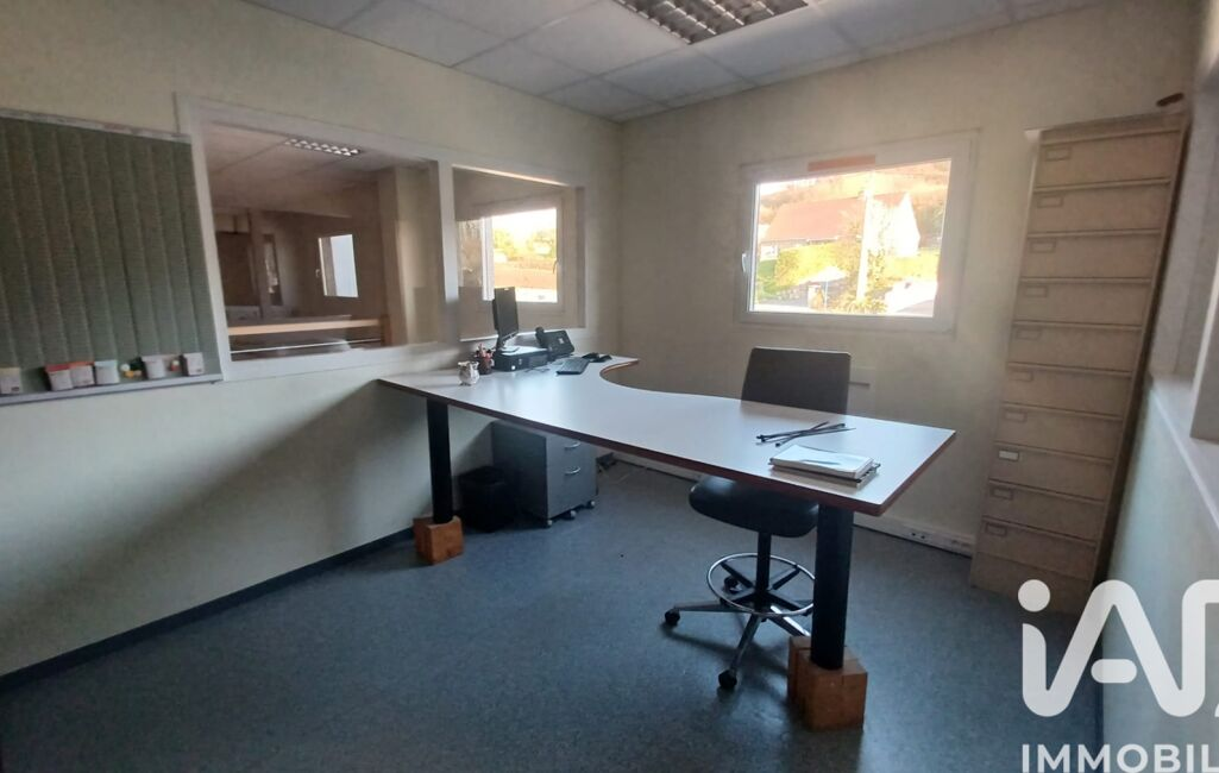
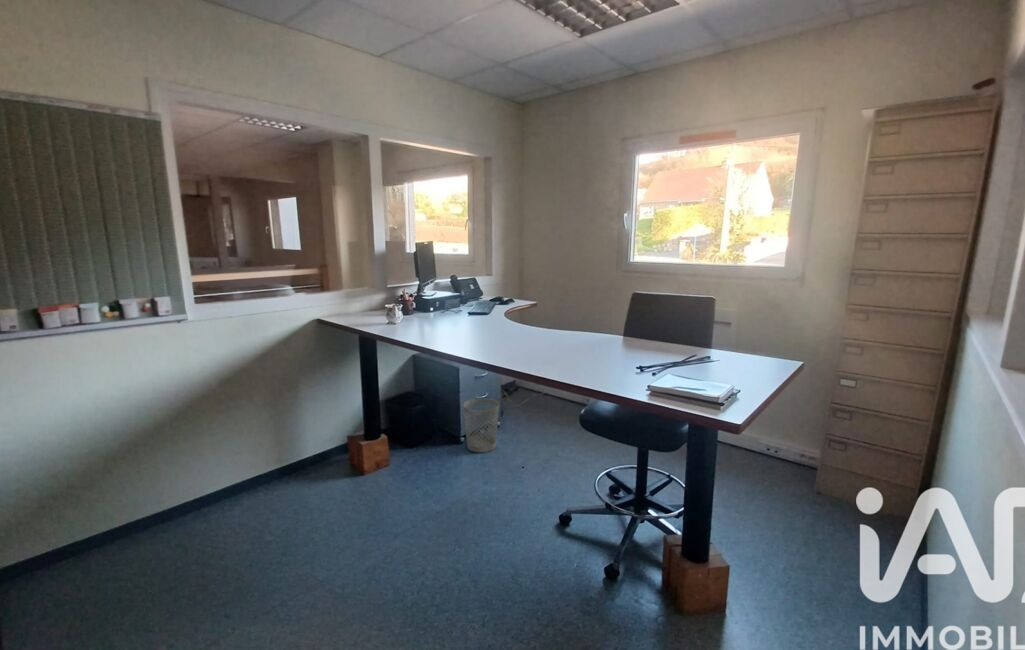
+ wastebasket (480, 425)
